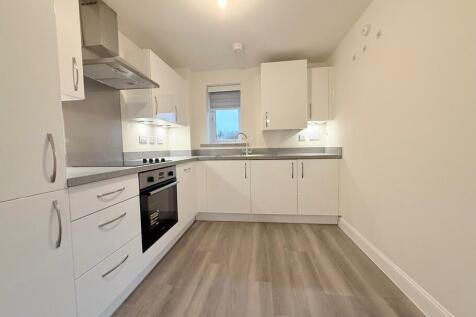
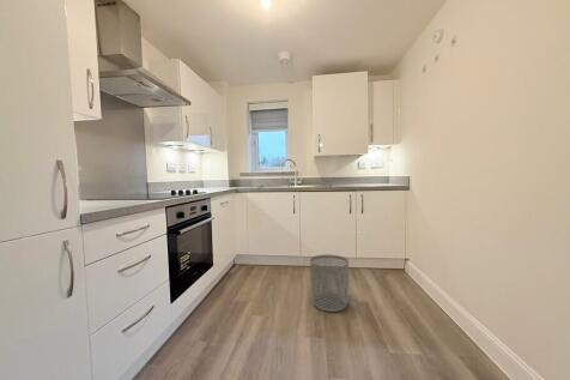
+ waste bin (329, 282)
